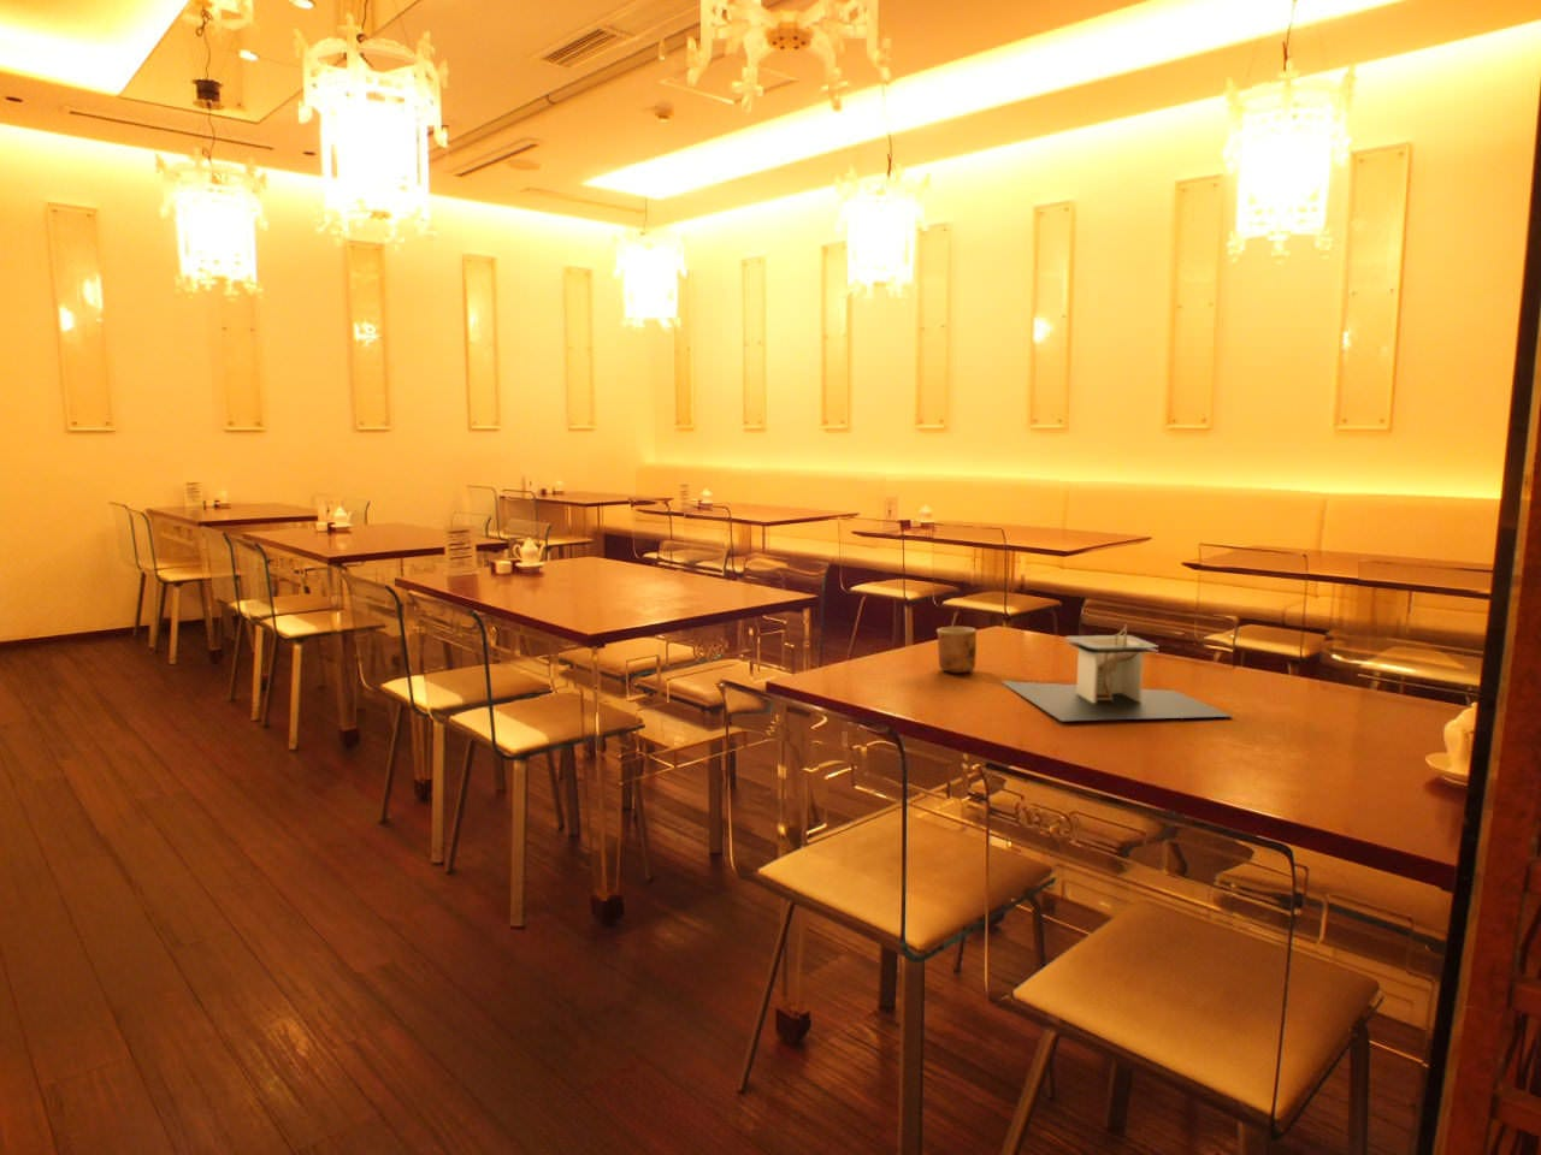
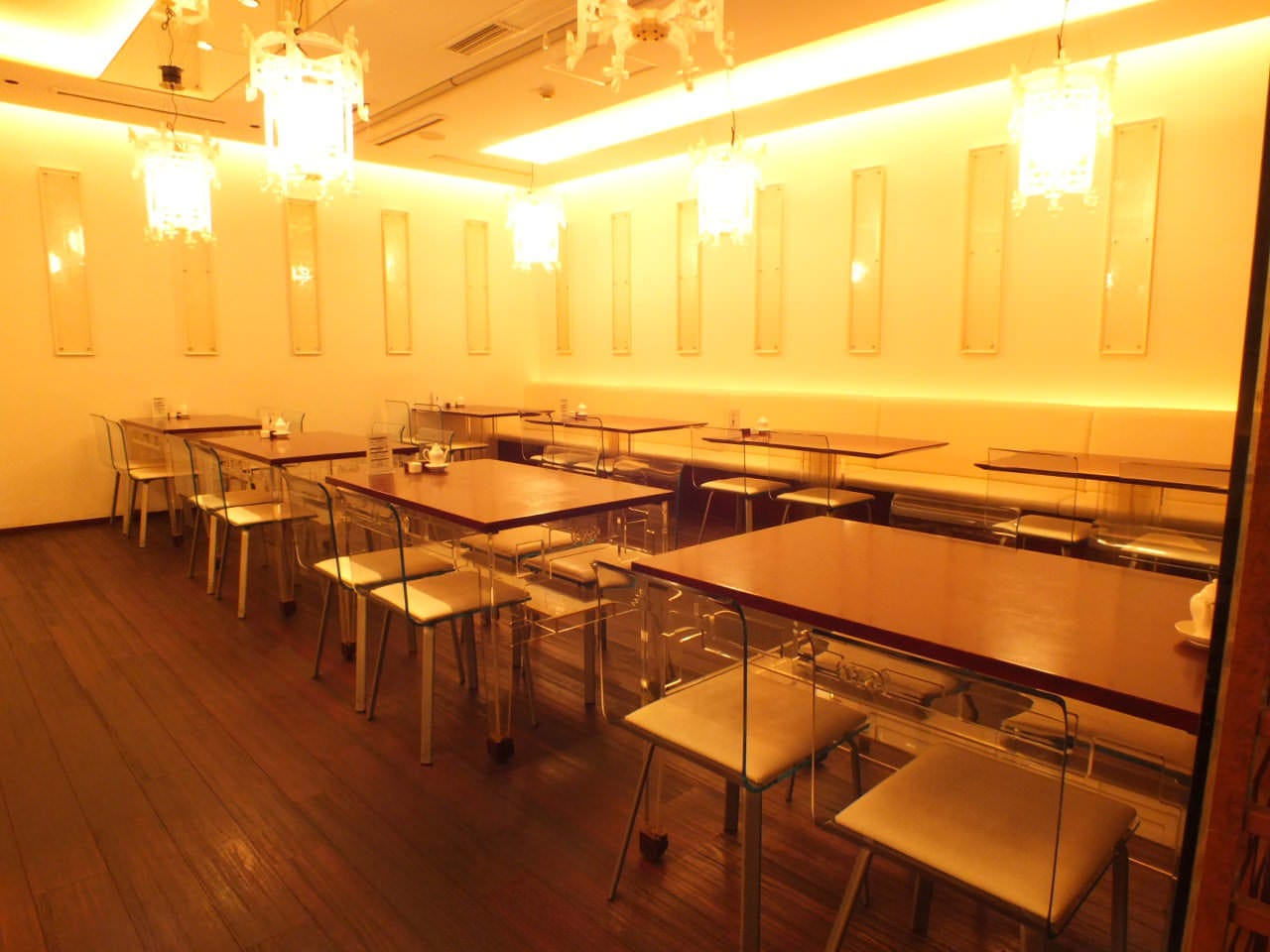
- architectural model (1110, 659)
- cup (956, 649)
